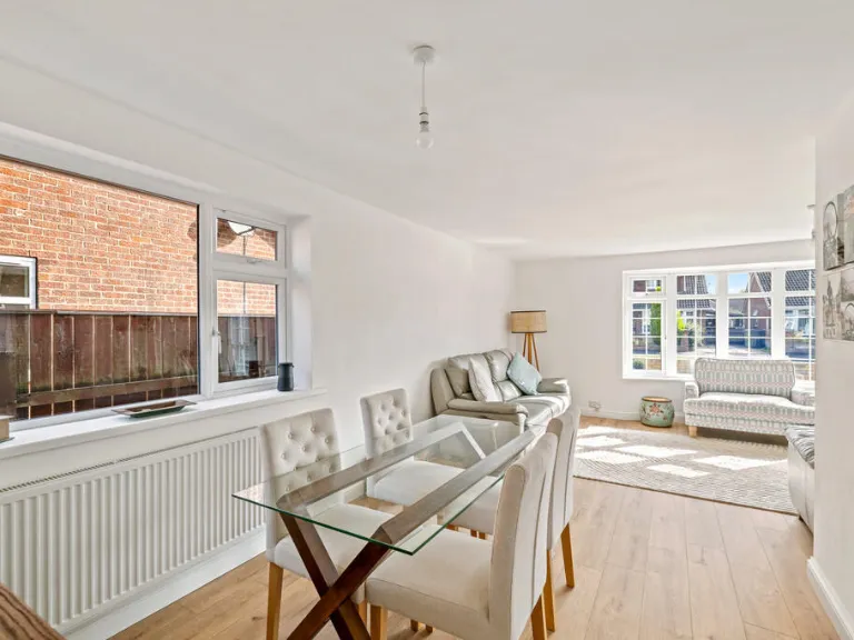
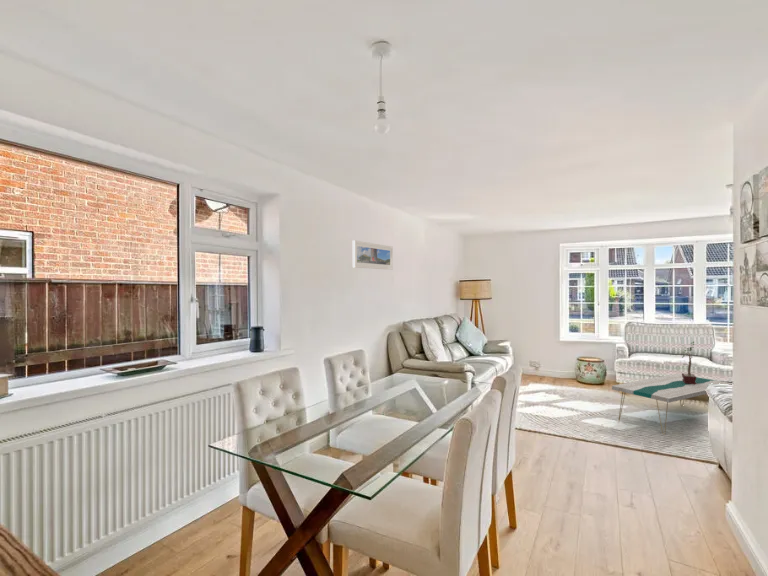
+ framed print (374, 256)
+ potted plant (689, 361)
+ coffee table (673, 401)
